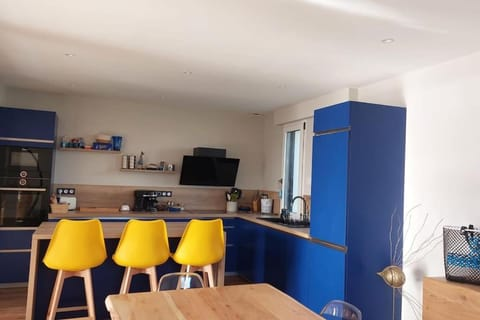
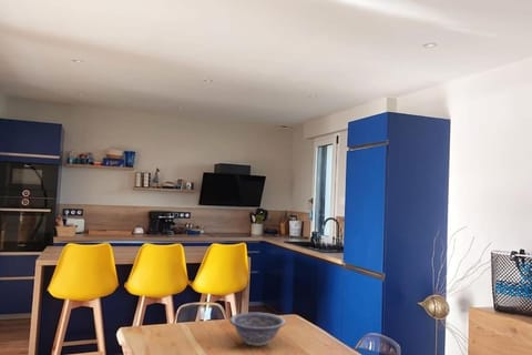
+ decorative bowl (256, 331)
